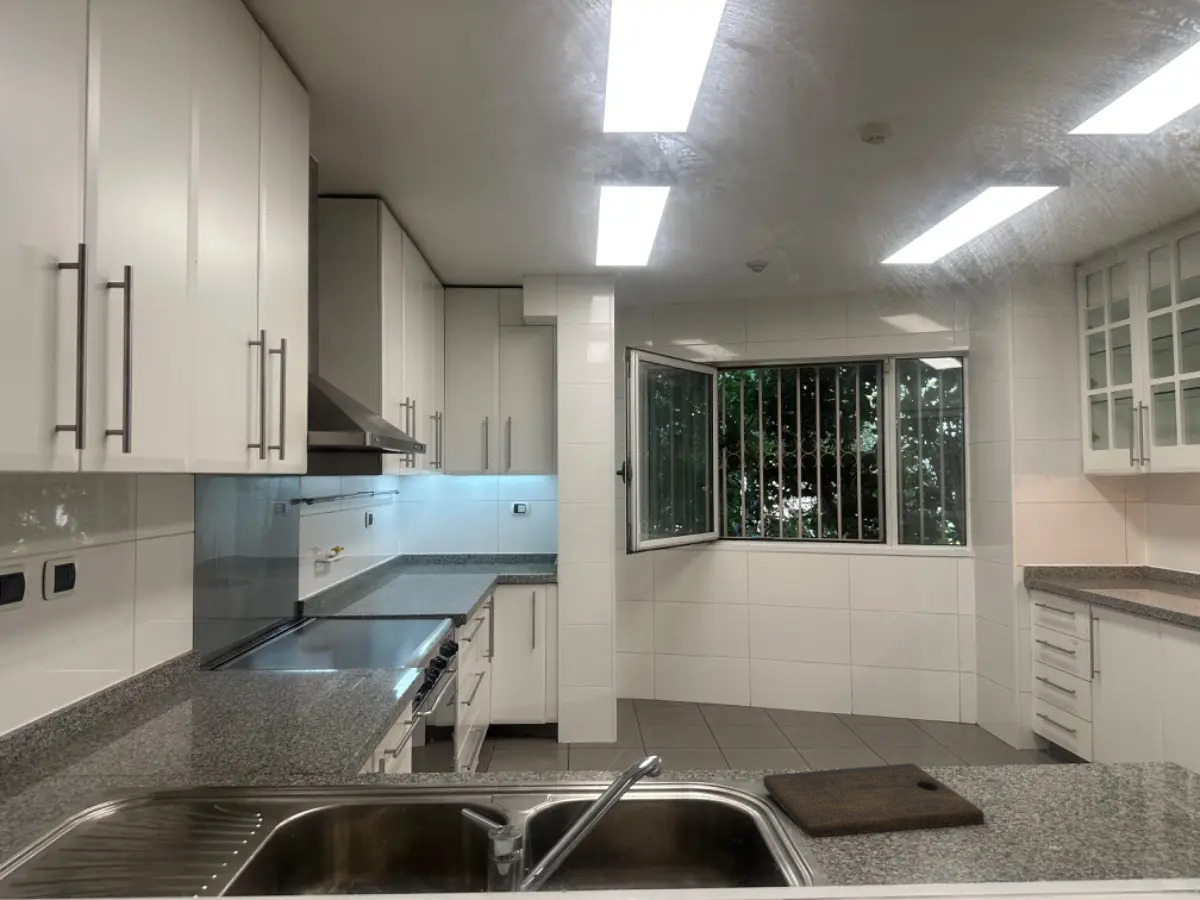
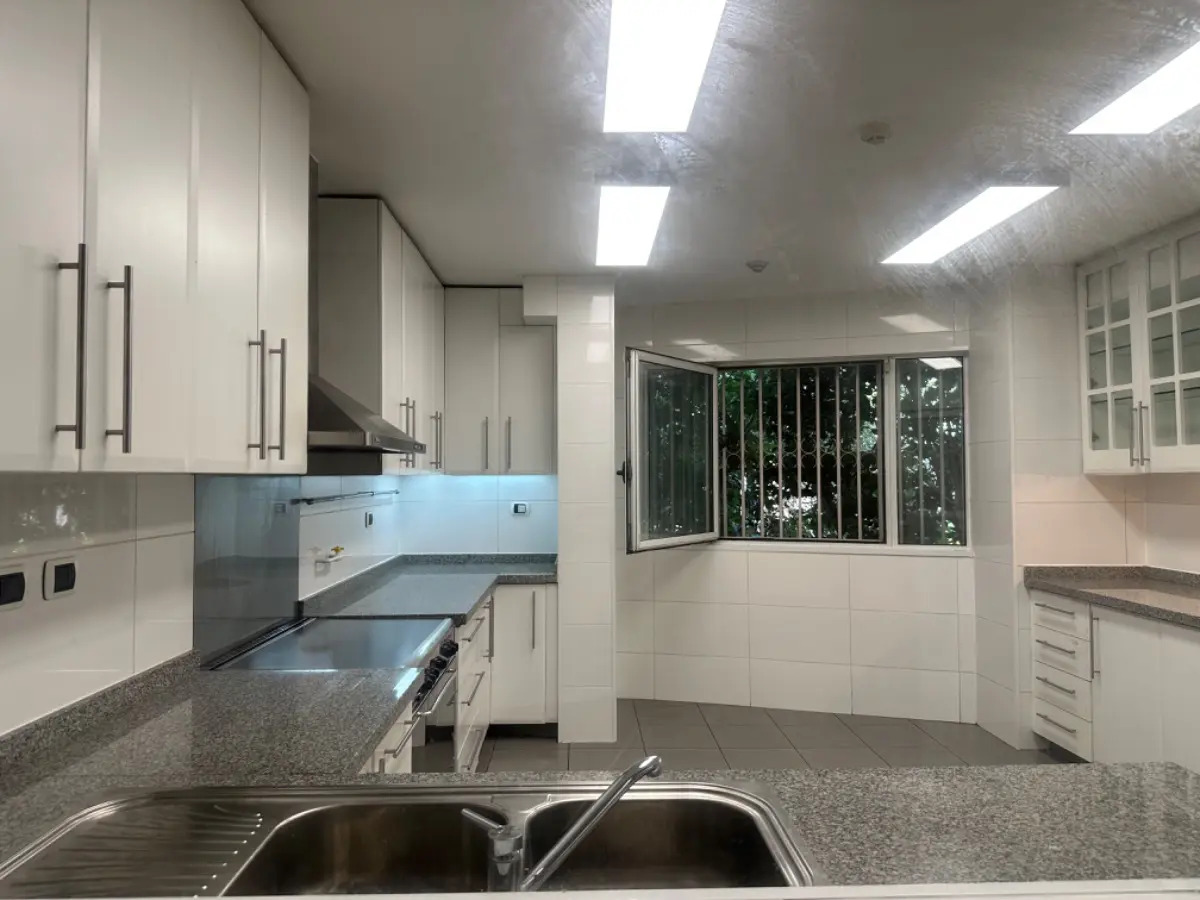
- cutting board (867, 797)
